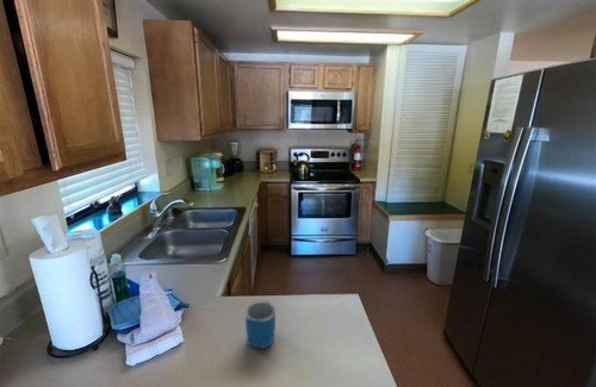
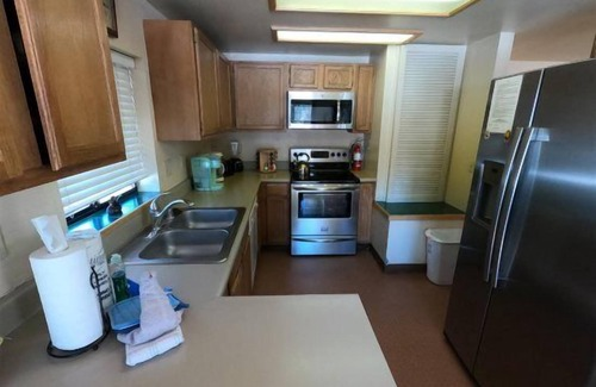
- mug (262, 320)
